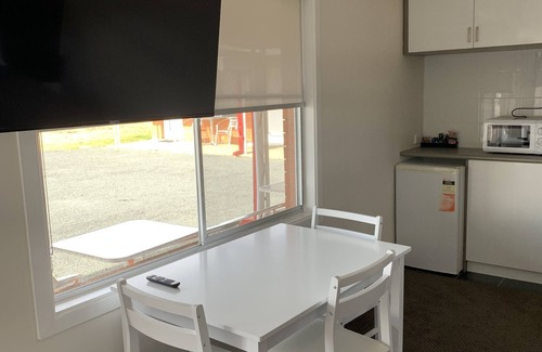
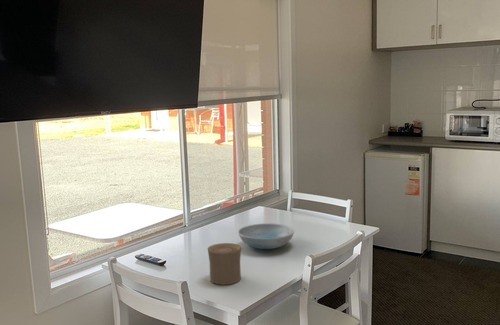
+ dish (266, 238)
+ cup (224, 263)
